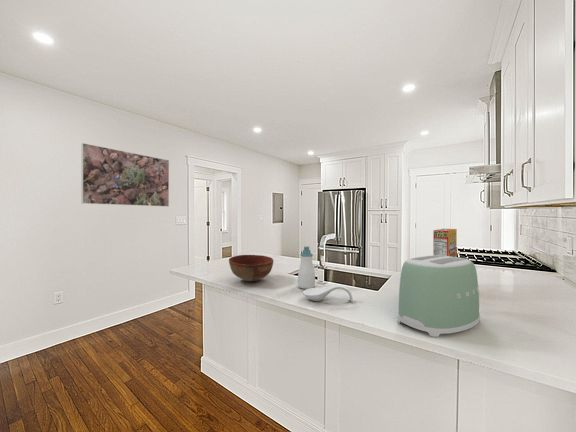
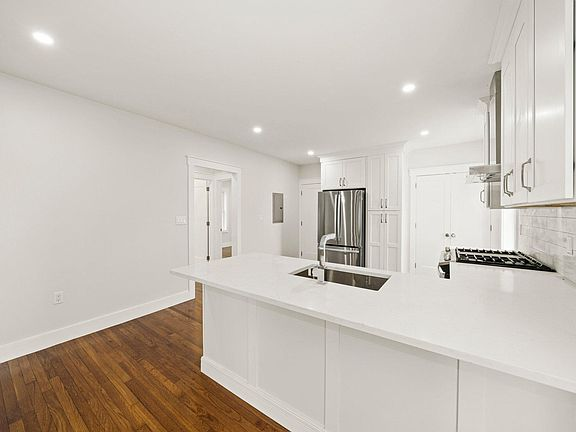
- spoon rest (327, 292)
- cereal box (445, 255)
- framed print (130, 179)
- soap bottle (306, 266)
- toaster (438, 288)
- bowl (251, 269)
